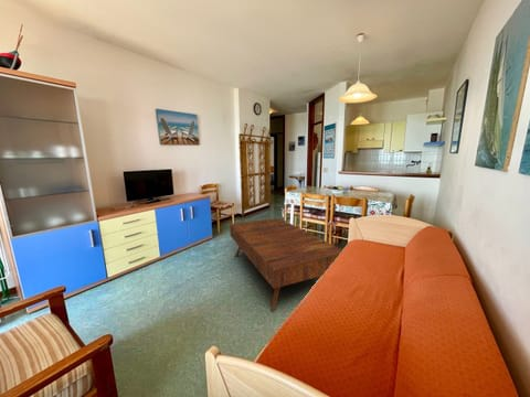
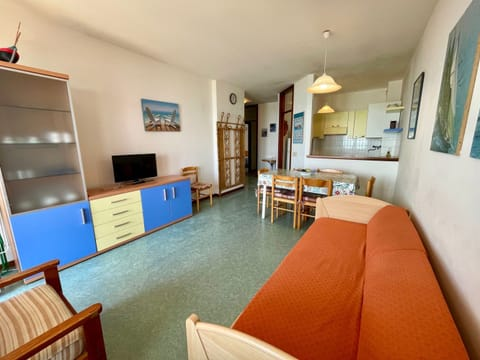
- coffee table (278, 253)
